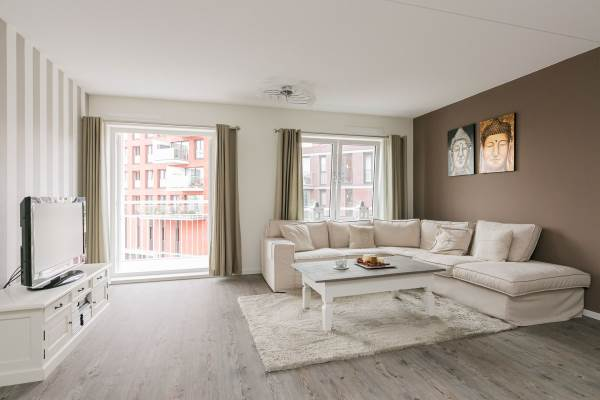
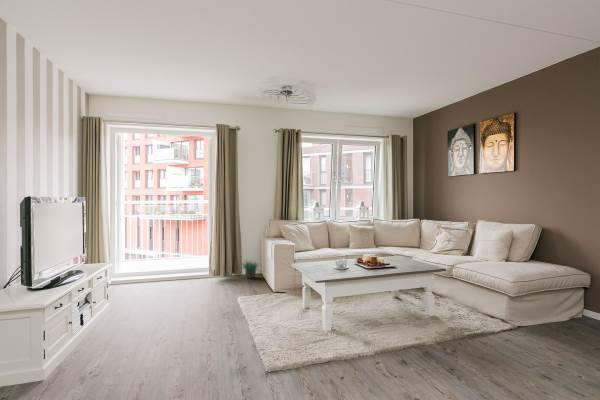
+ potted plant (250, 266)
